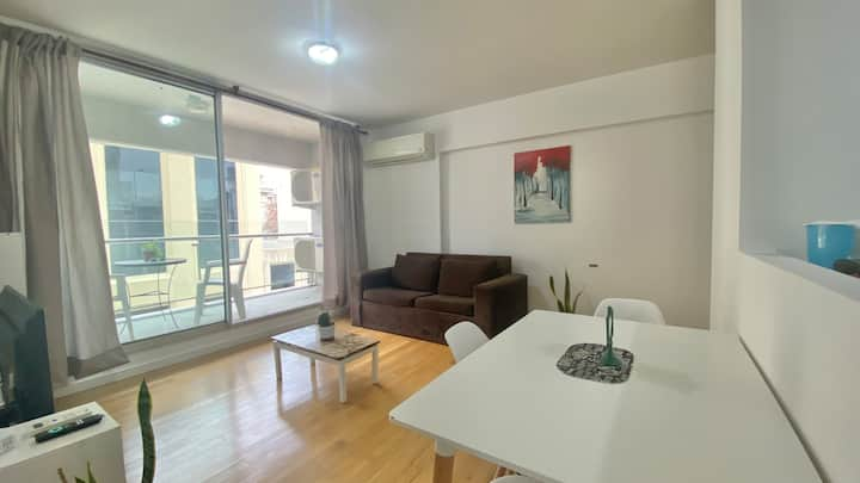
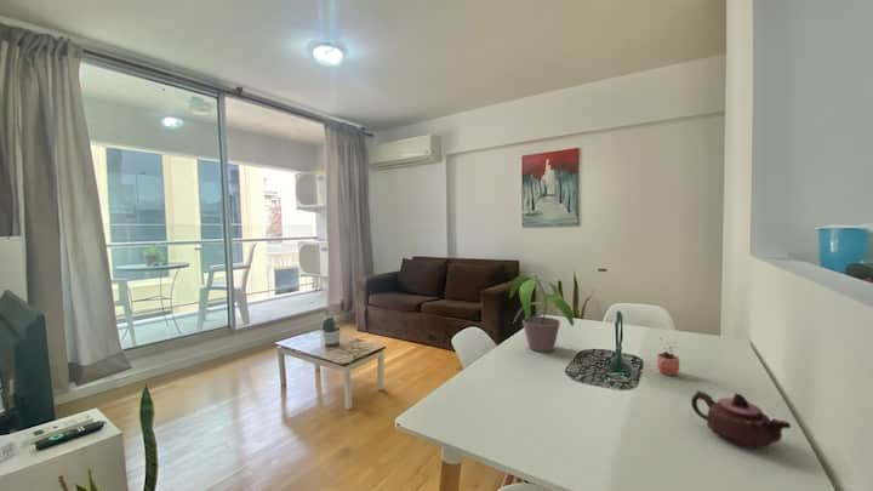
+ teapot (736, 415)
+ potted plant (543, 314)
+ cocoa (666, 356)
